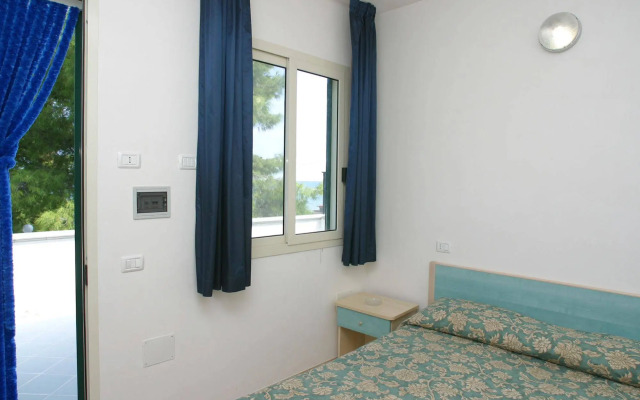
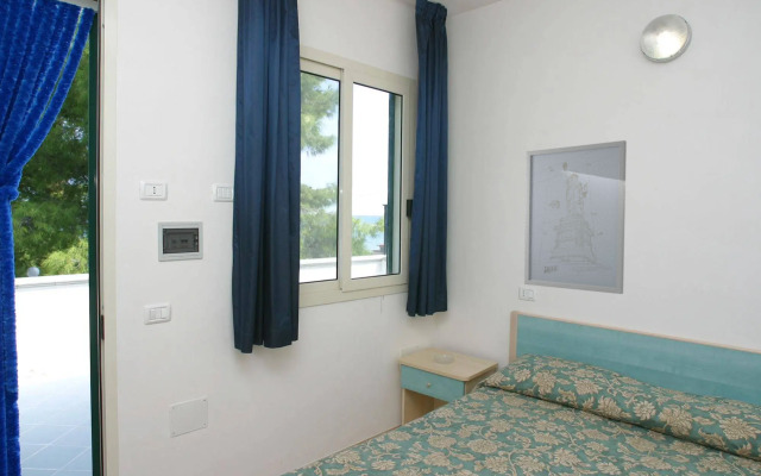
+ wall art (571, 218)
